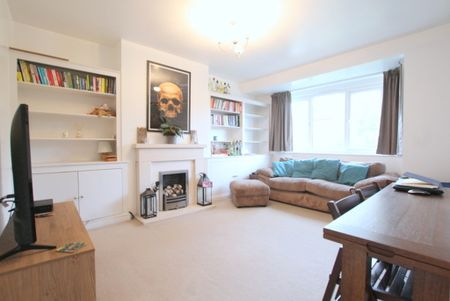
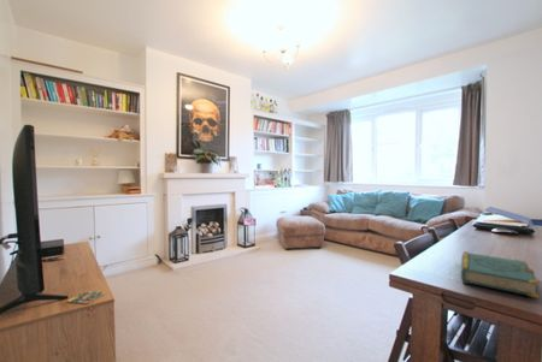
+ book (494, 271)
